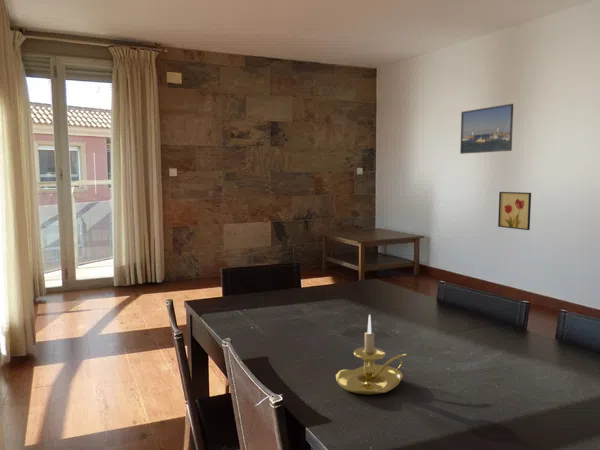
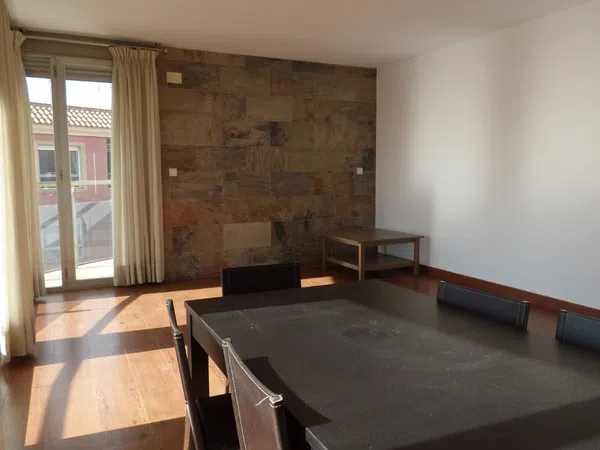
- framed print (485, 130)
- candle holder (373, 348)
- wall art (514, 210)
